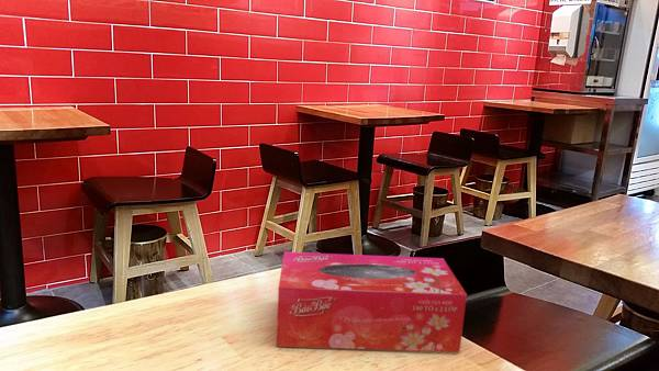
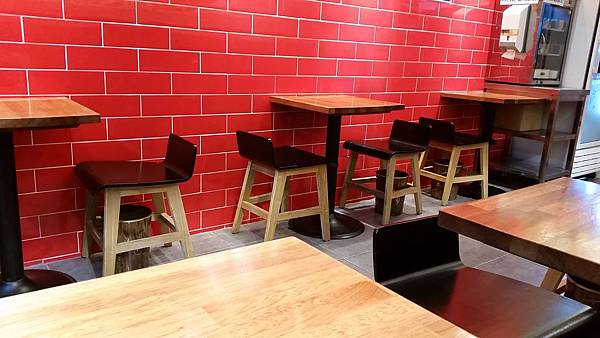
- tissue box (366, 299)
